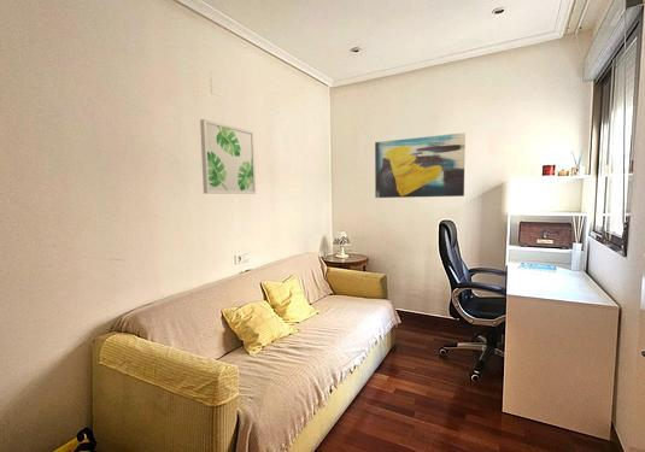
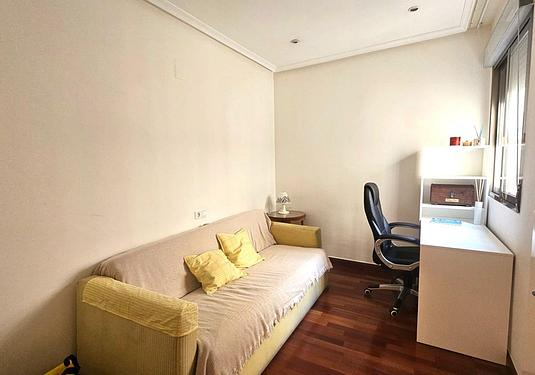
- wall art (230, 159)
- wall art (417, 168)
